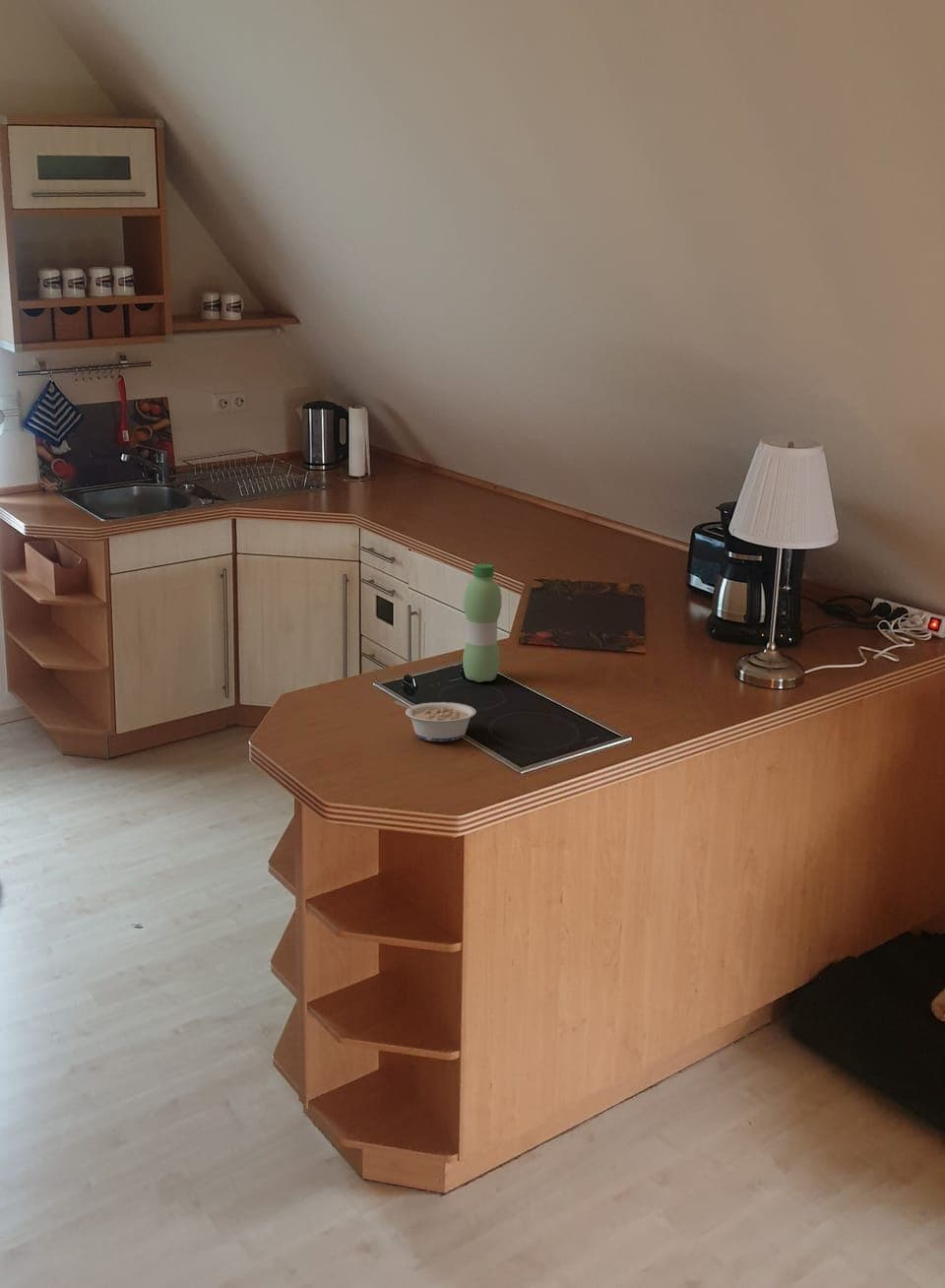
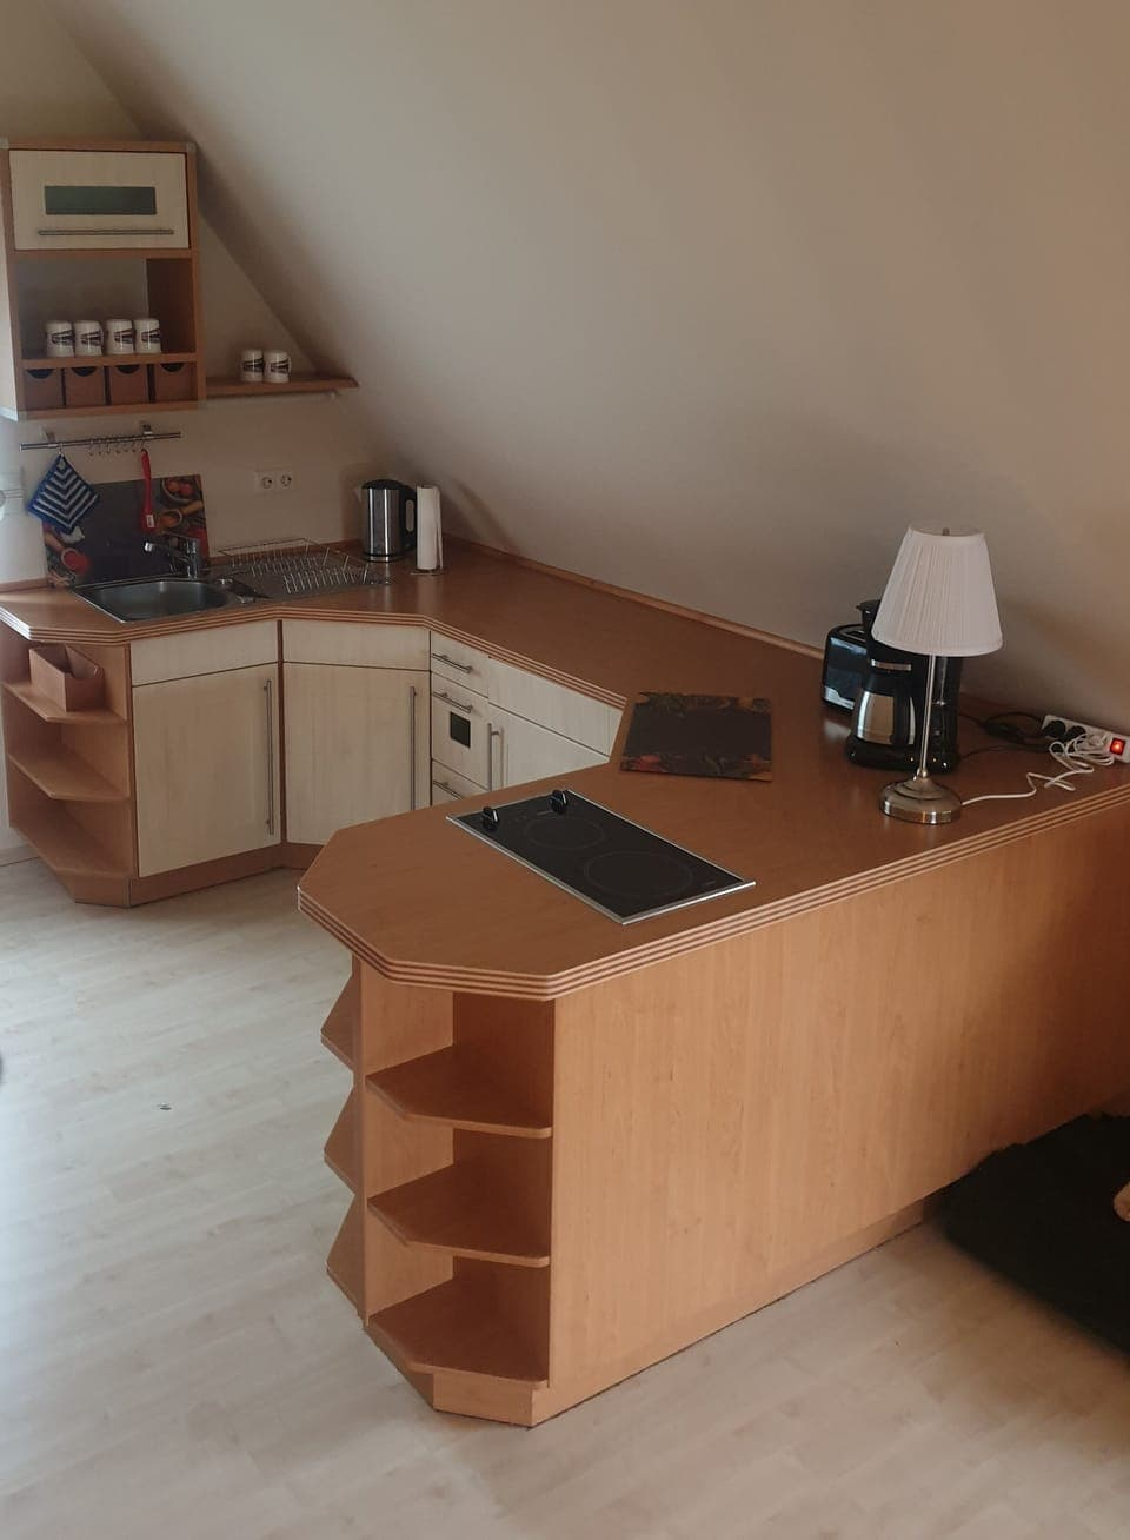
- legume (437, 721)
- water bottle (481, 622)
